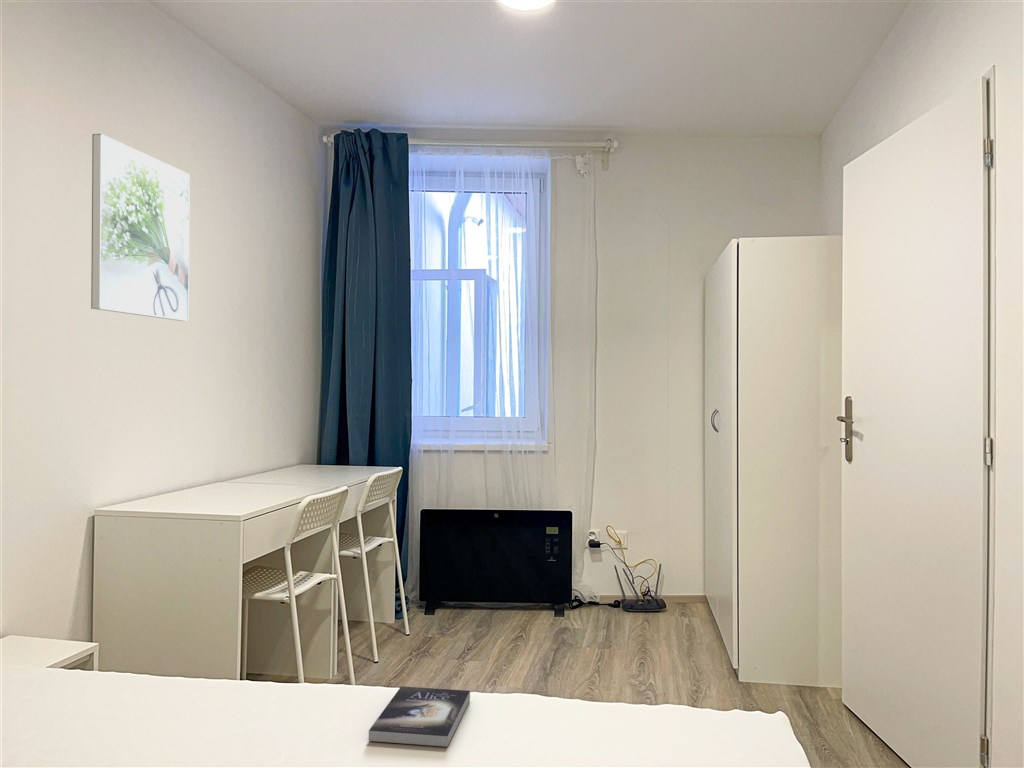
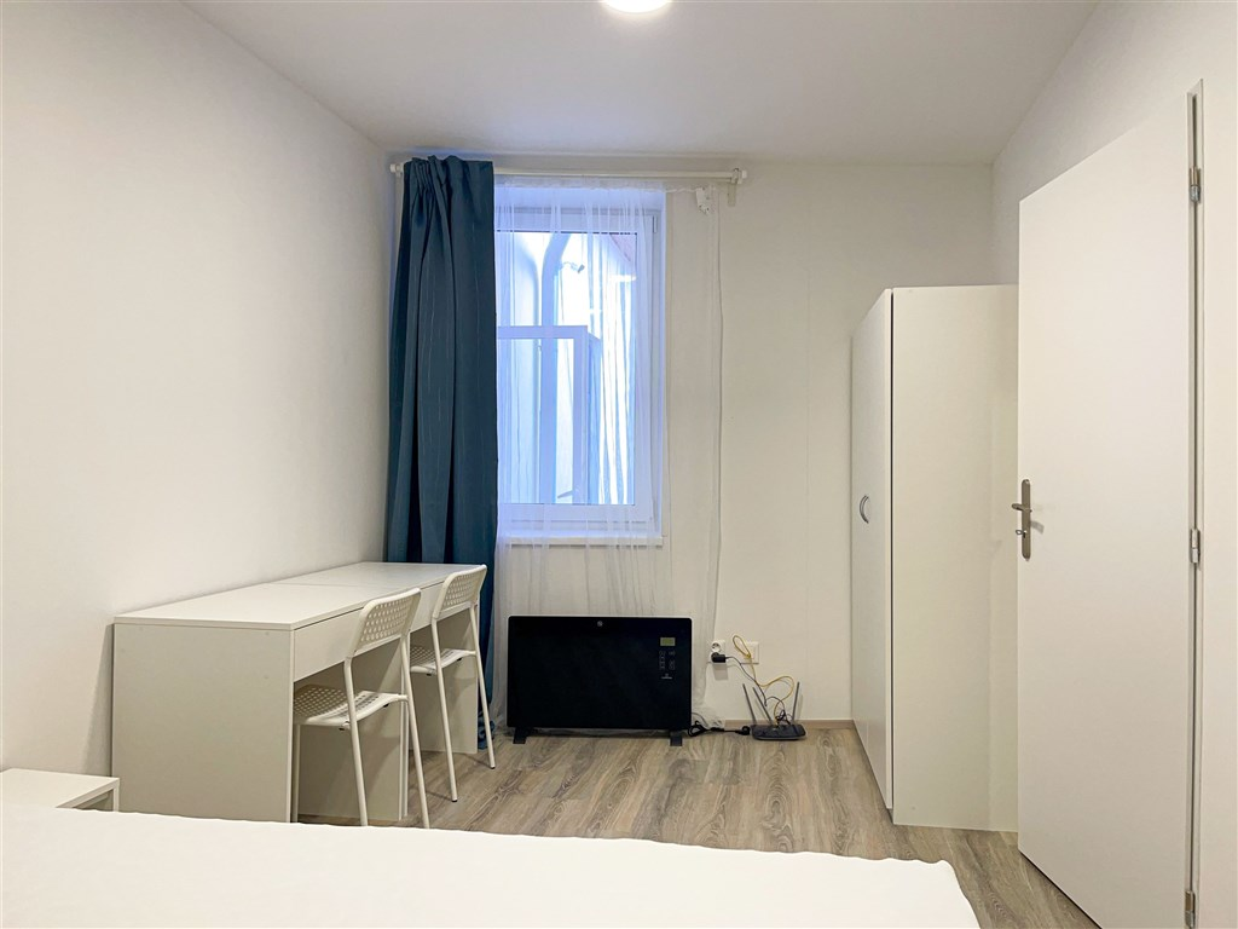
- book (422, 714)
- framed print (144, 235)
